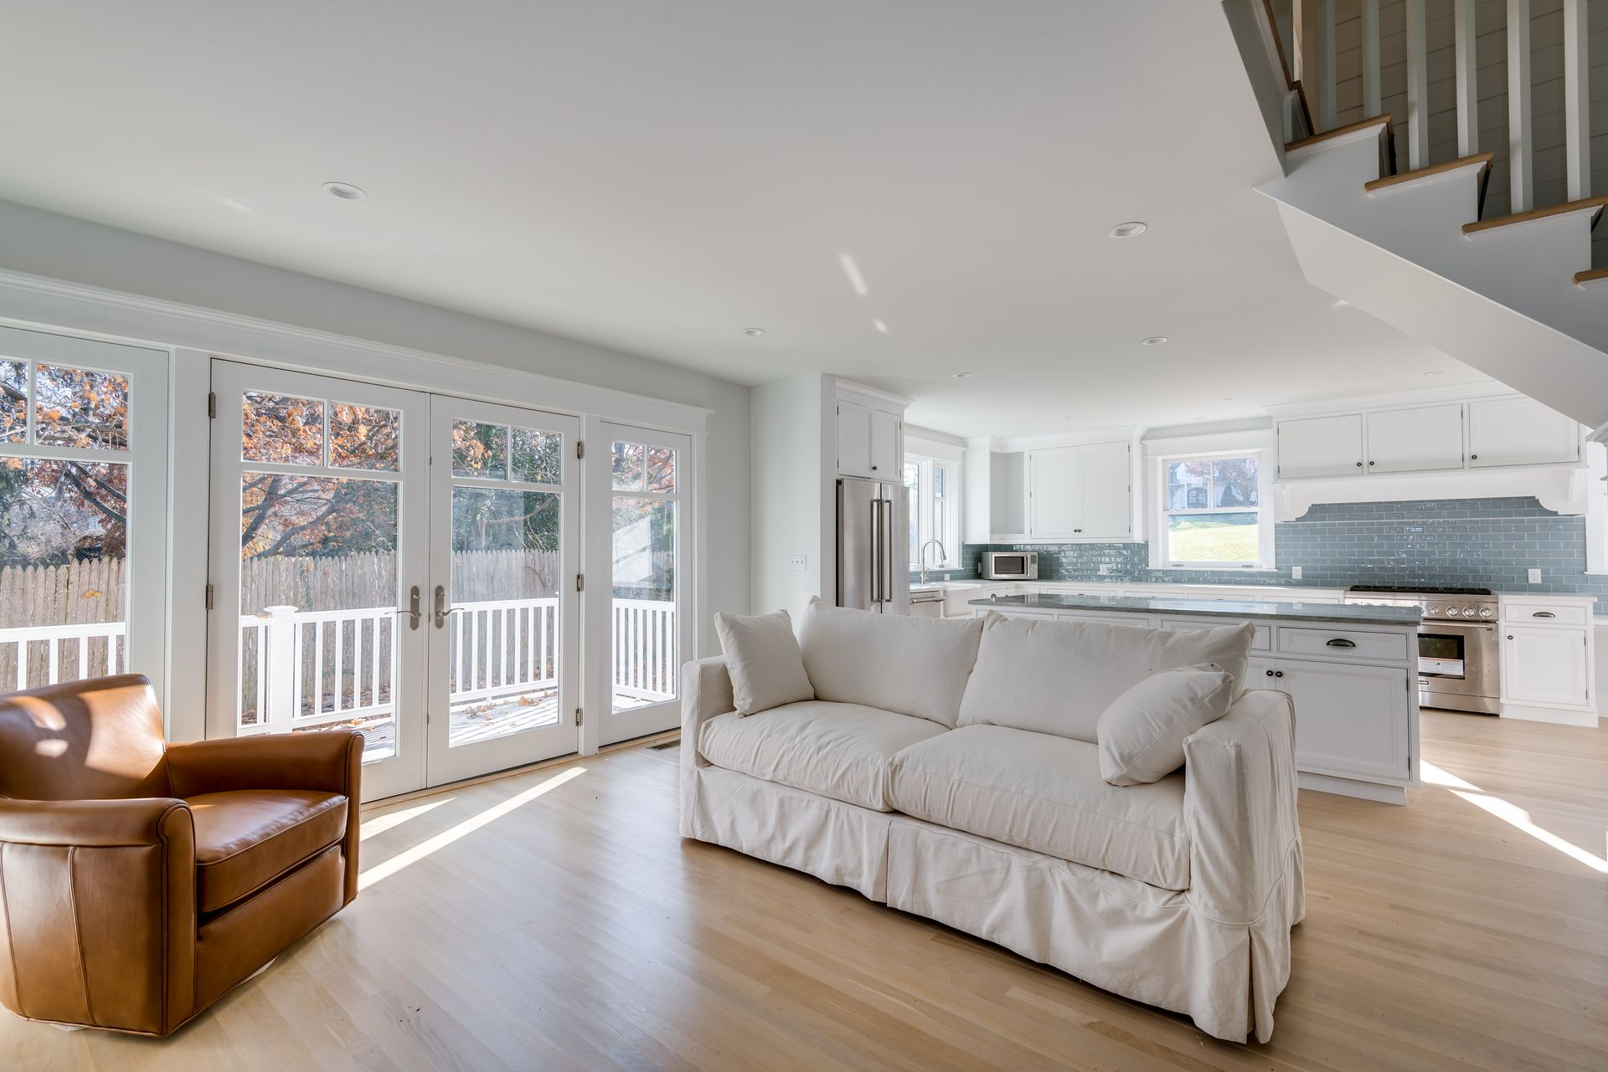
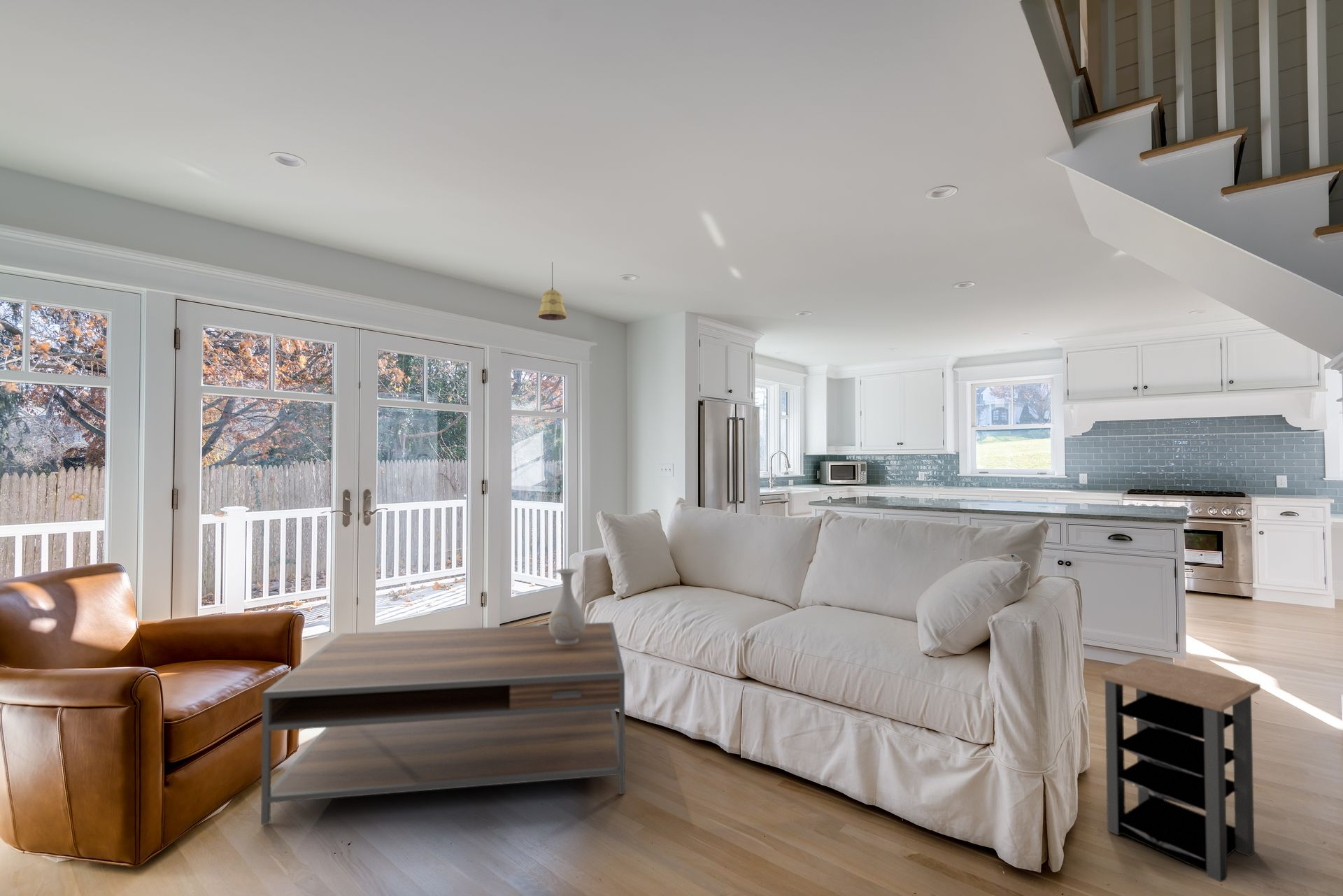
+ coffee table (467, 707)
+ vase (567, 604)
+ pendant light (552, 291)
+ side table (1179, 759)
